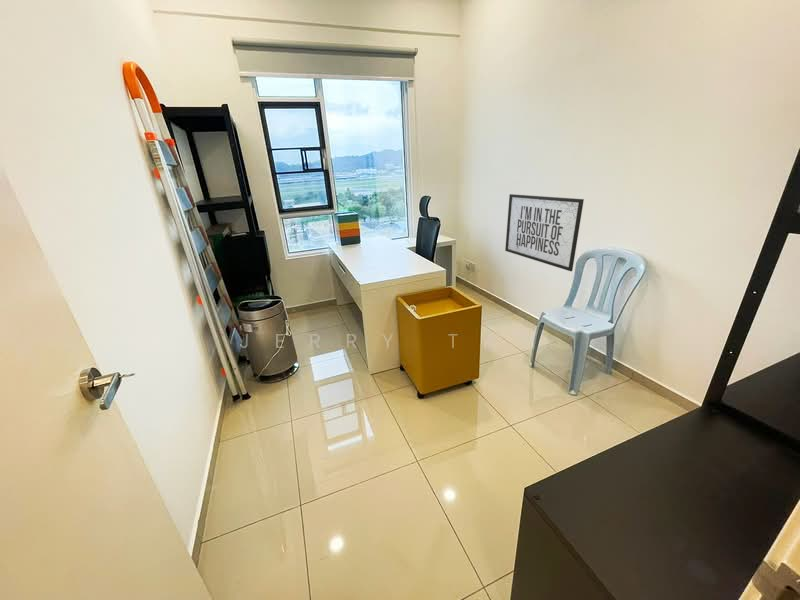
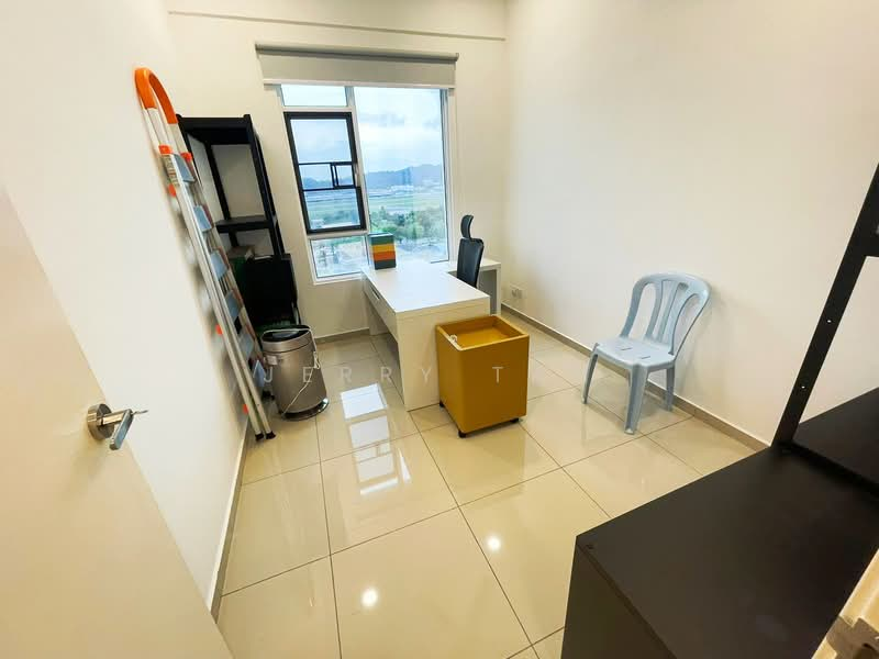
- mirror (538, 229)
